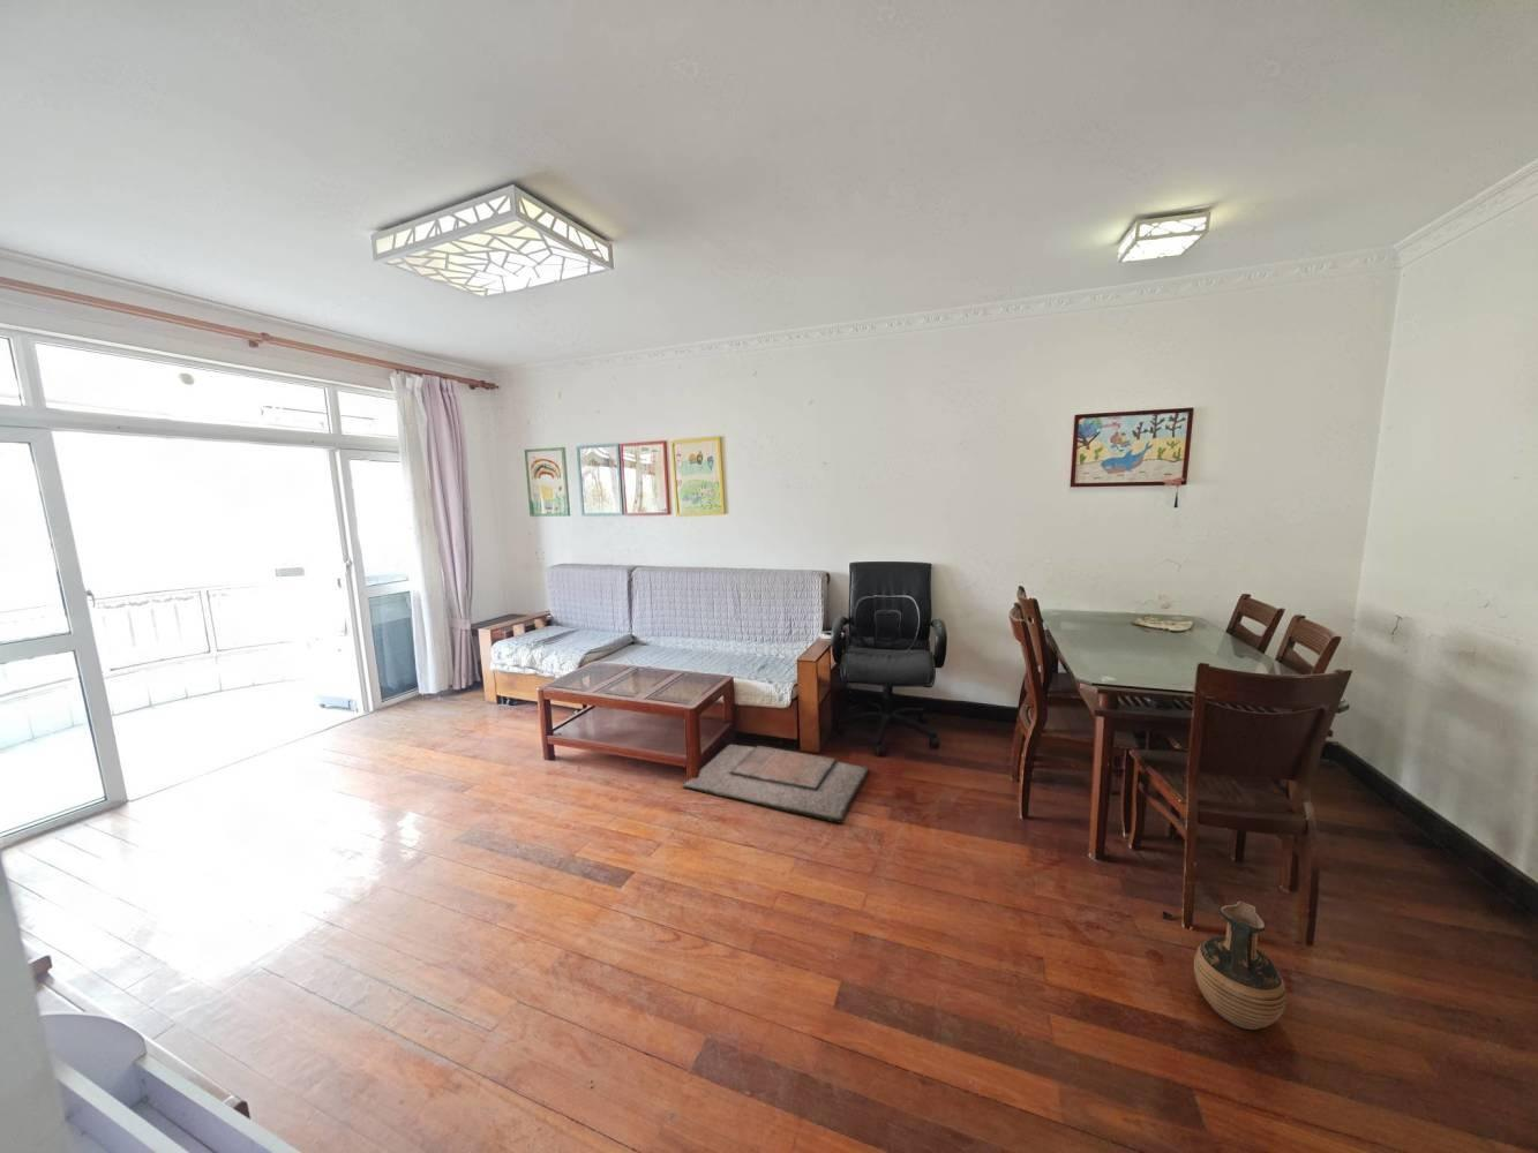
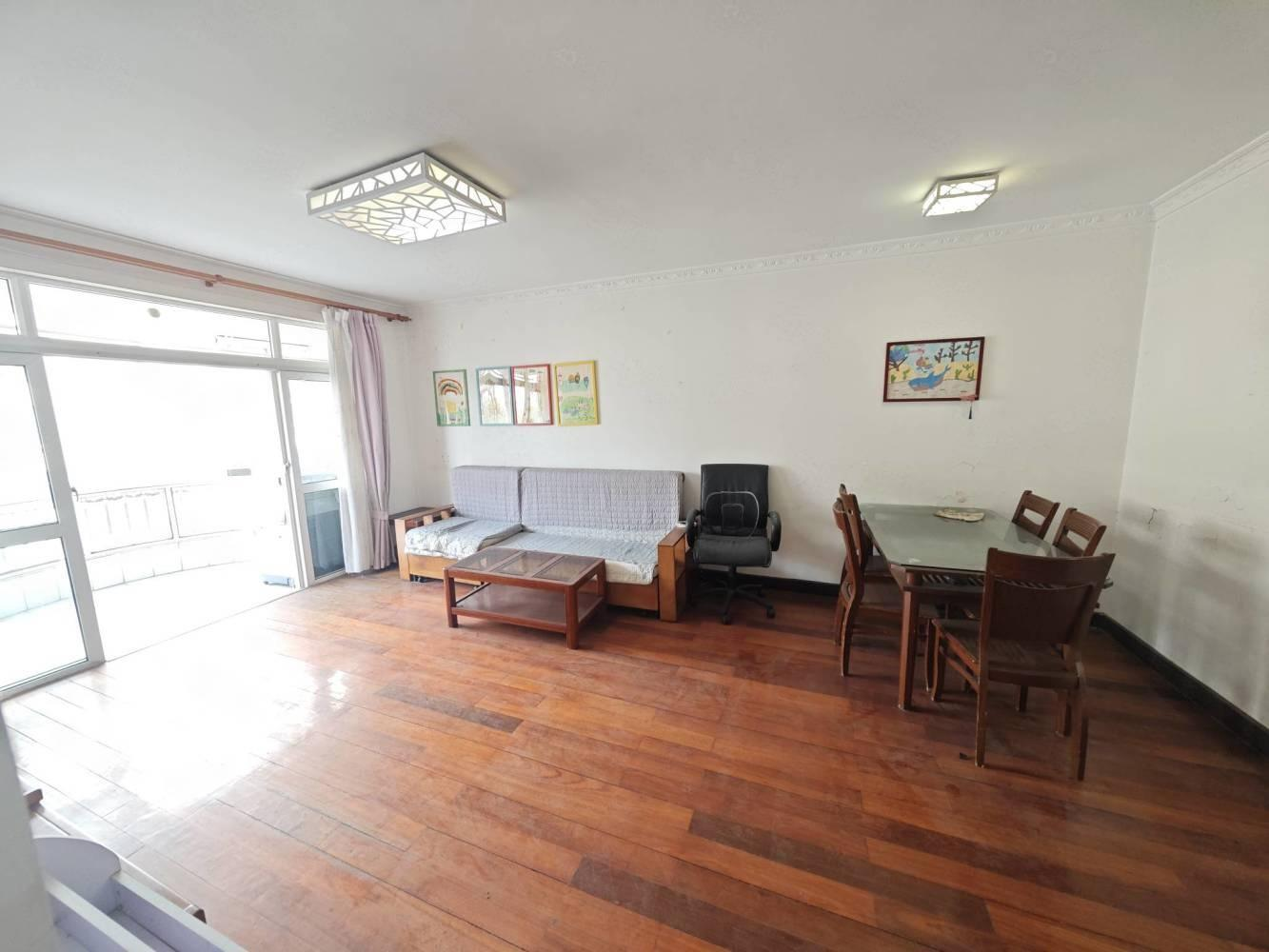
- doormat (777, 775)
- ceramic jug (1239, 960)
